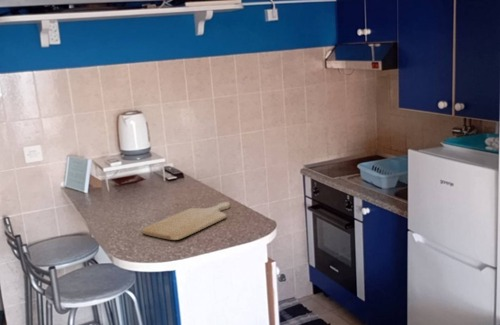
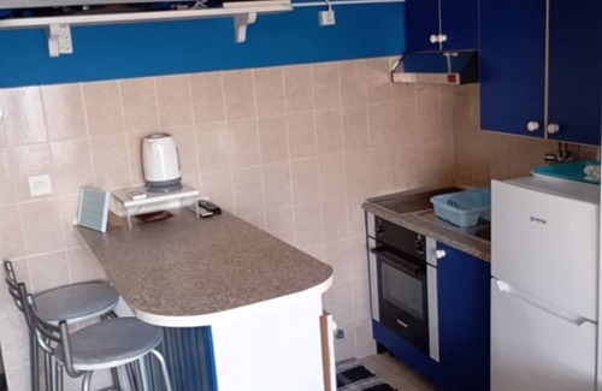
- chopping board (195, 218)
